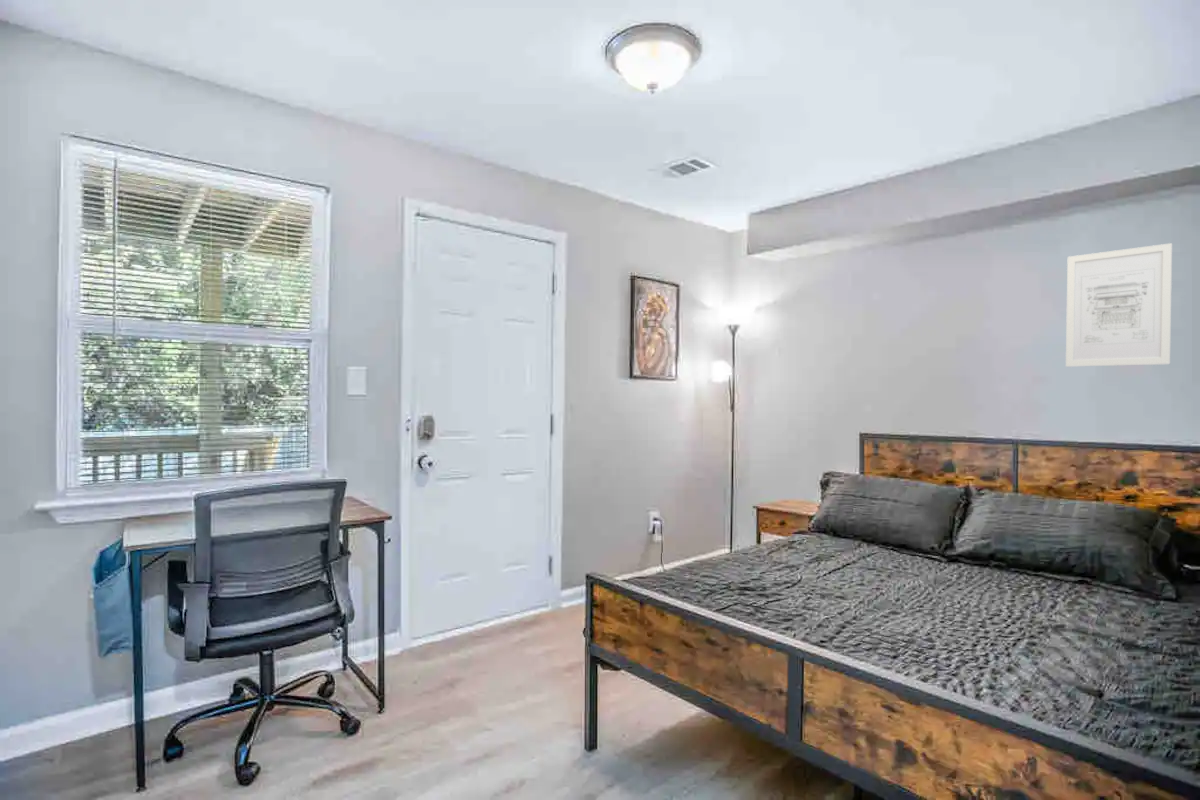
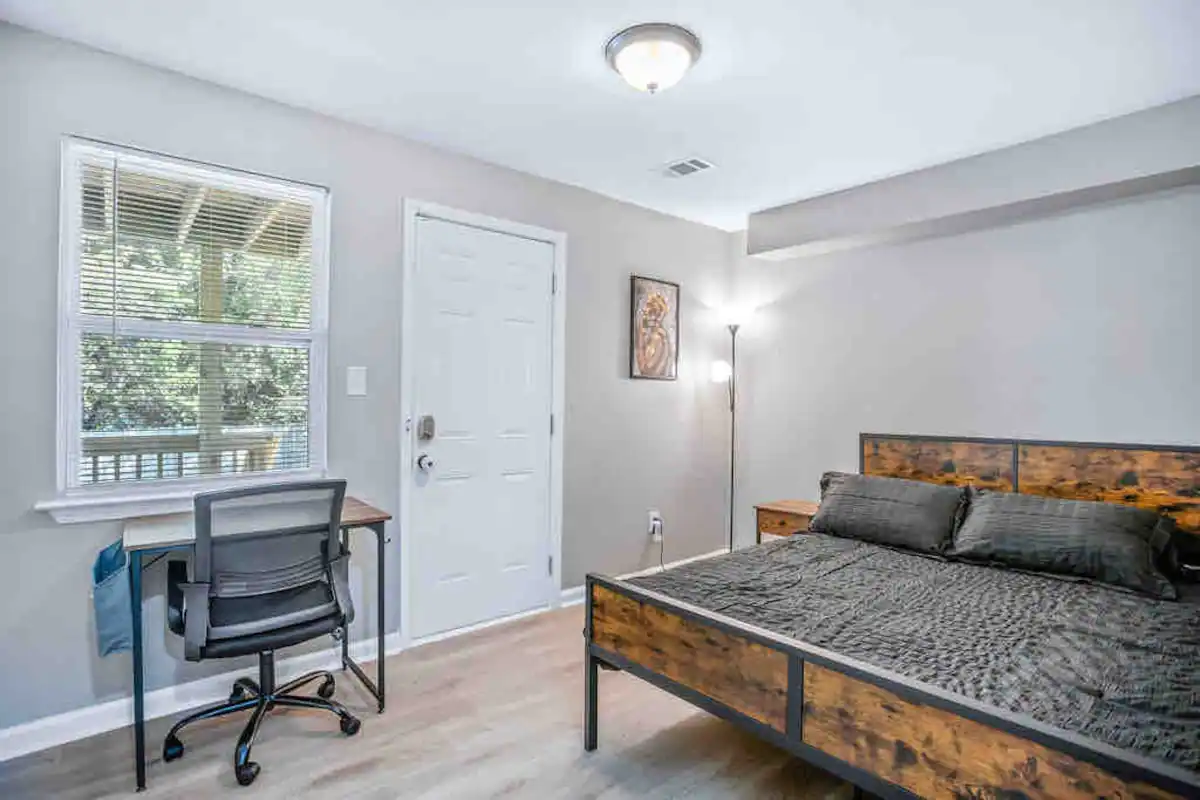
- wall art (1116, 307)
